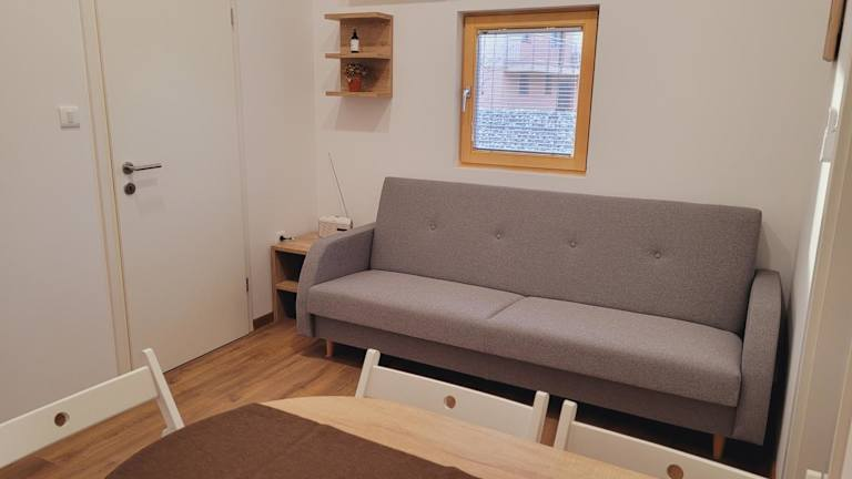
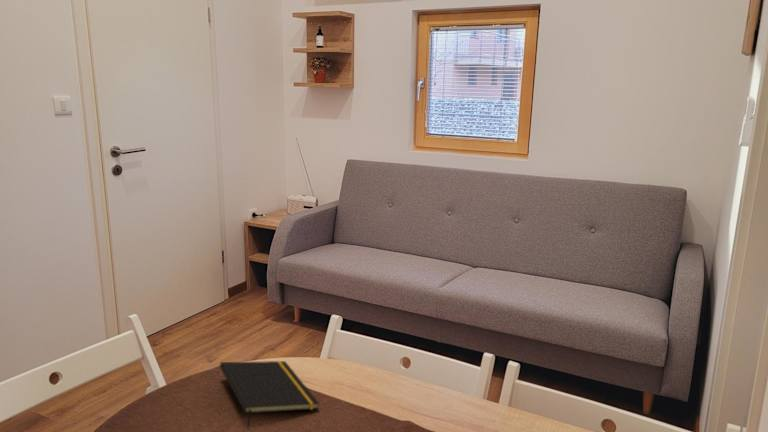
+ notepad (267, 384)
